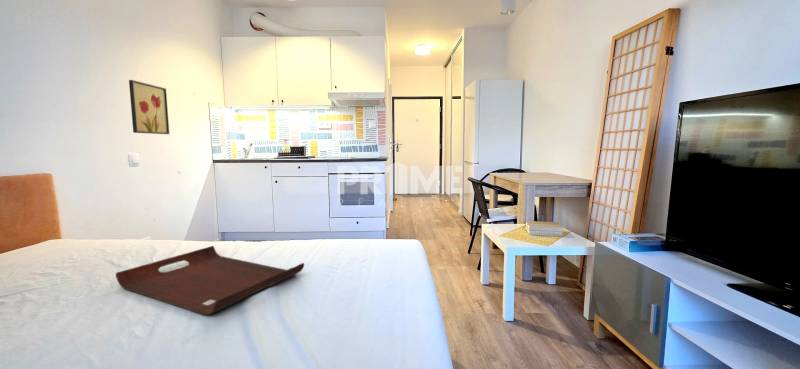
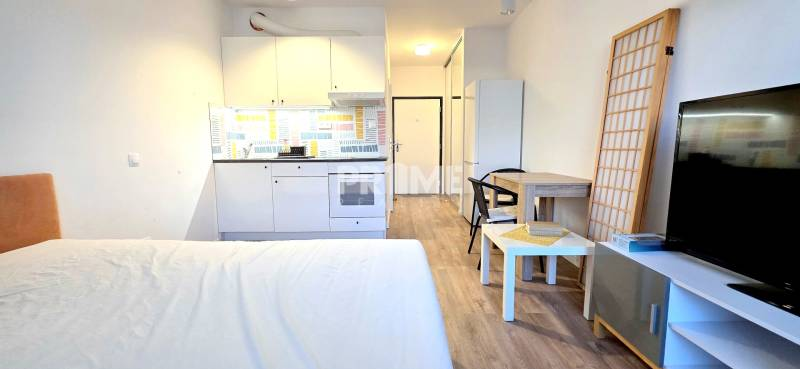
- wall art (149, 109)
- serving tray (214, 273)
